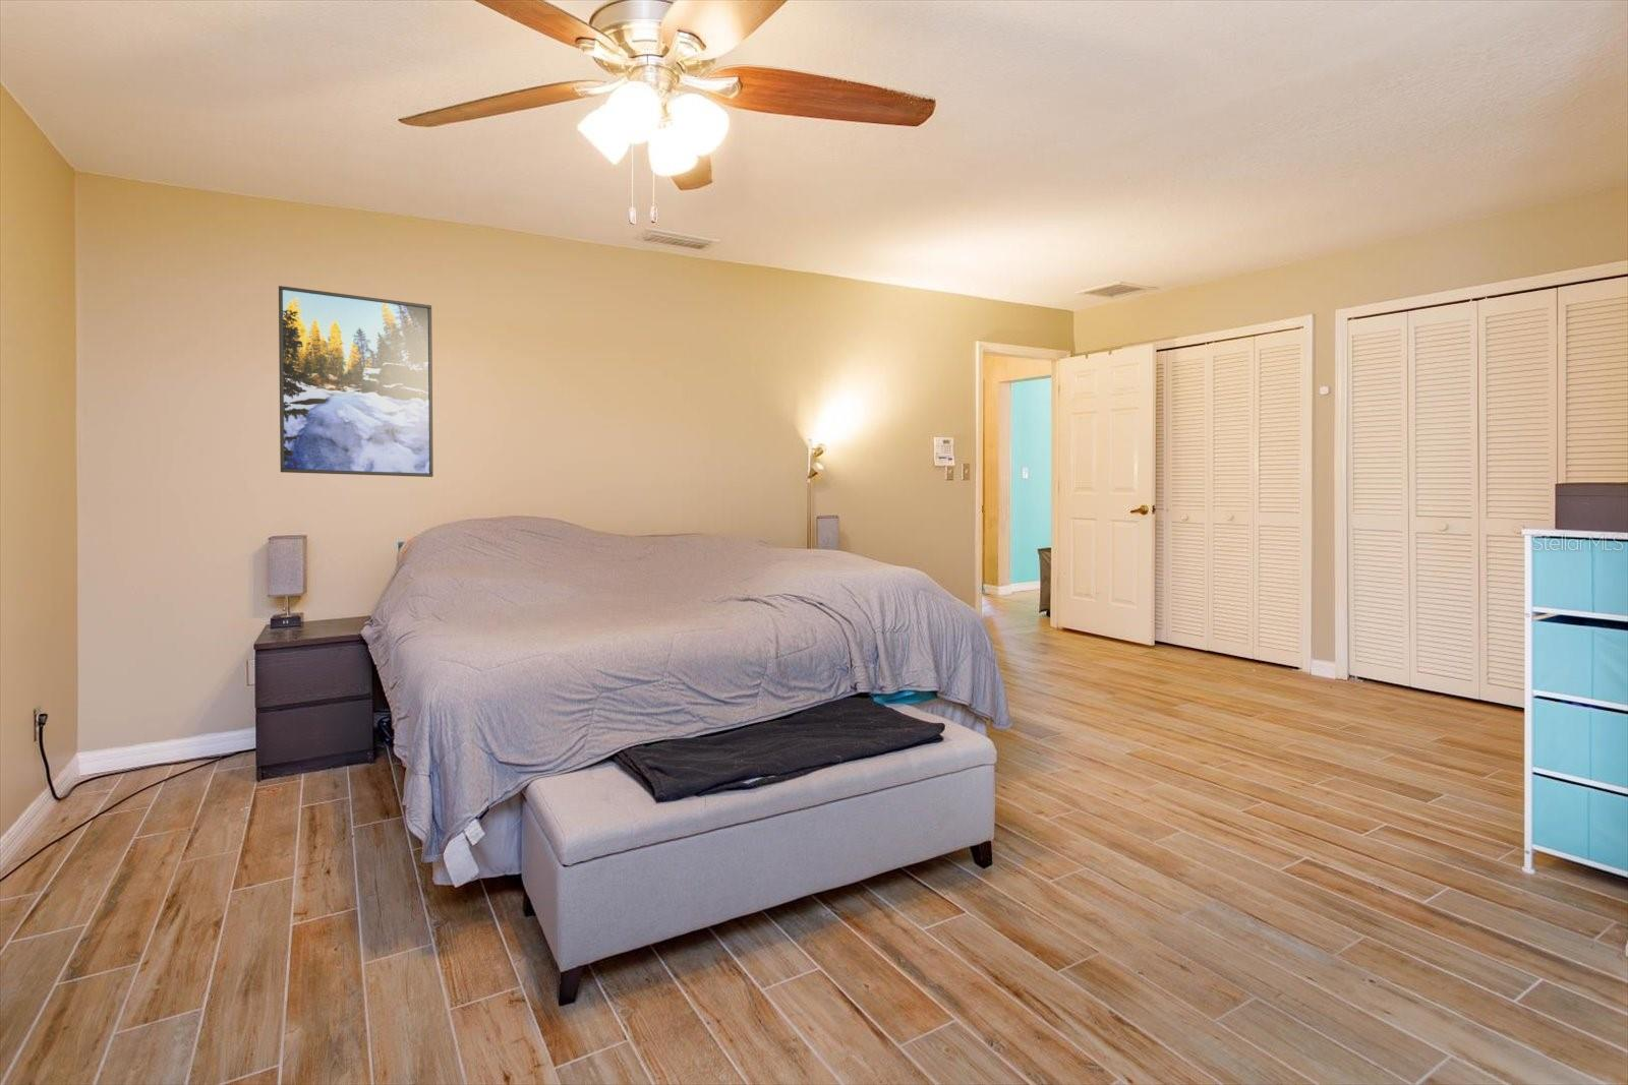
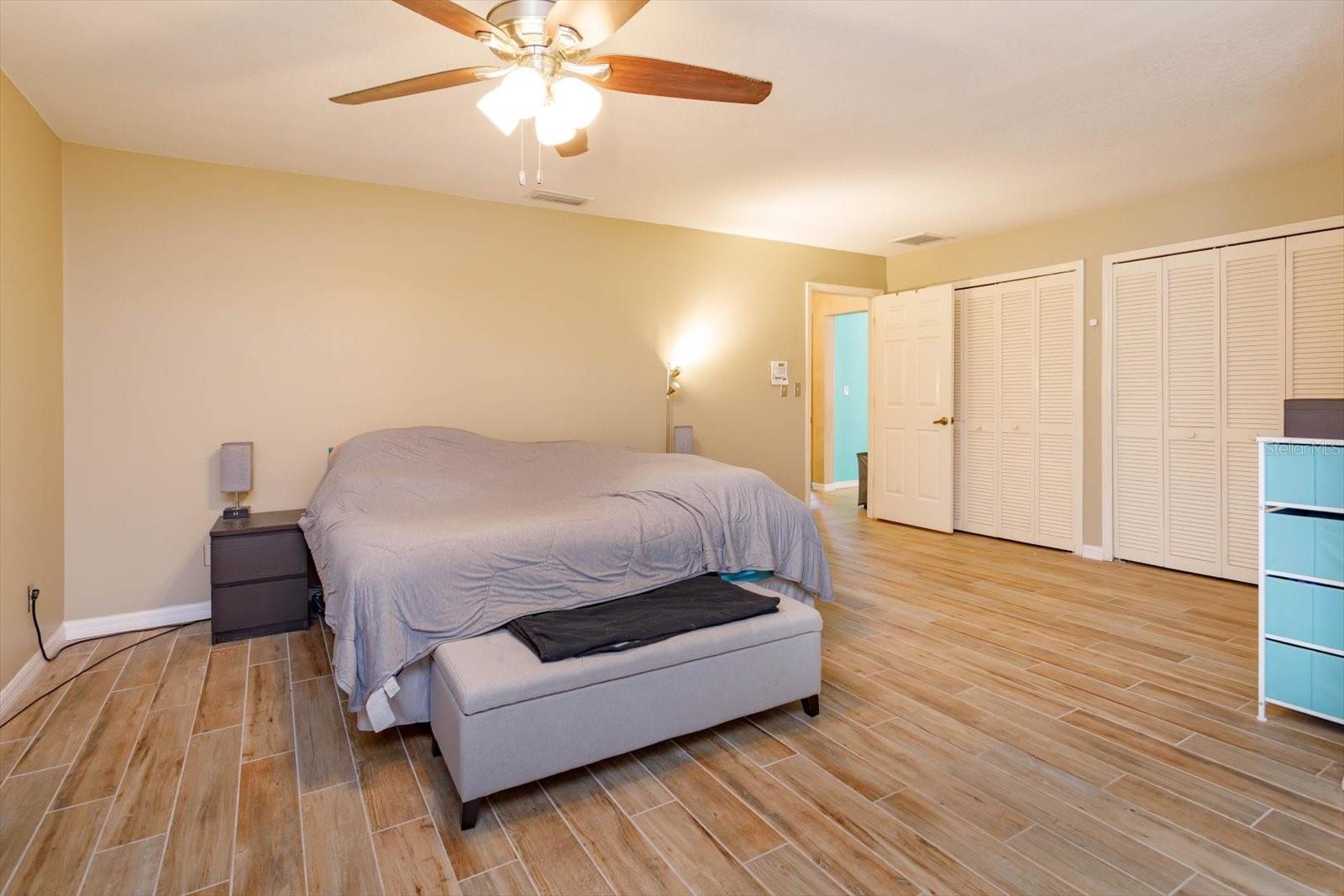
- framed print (359, 385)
